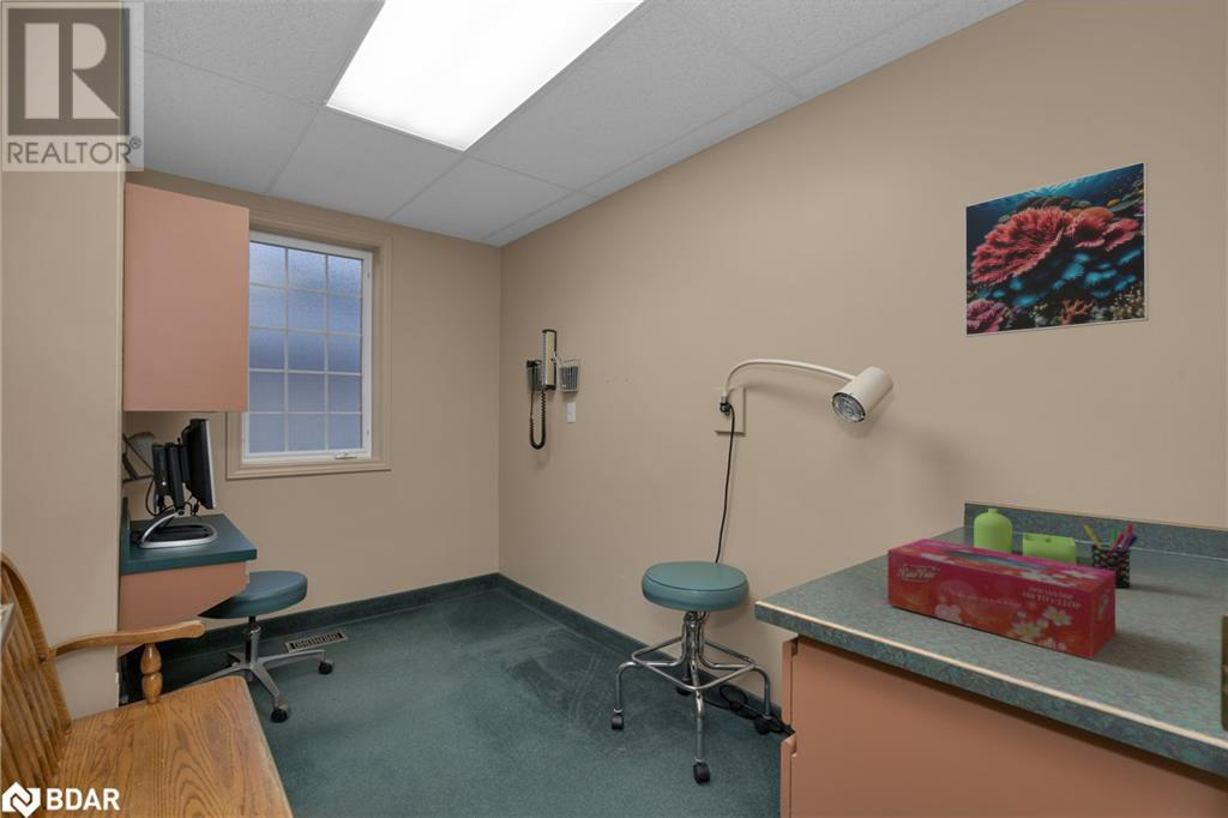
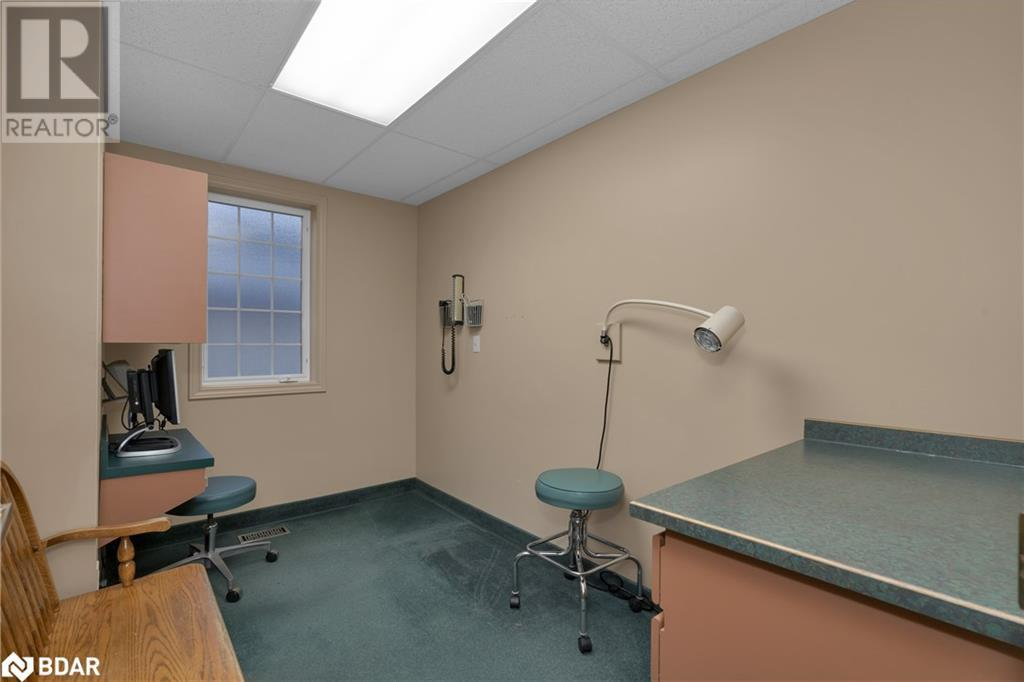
- soap dispenser (1023, 533)
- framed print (1047, 258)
- pen holder (1113, 552)
- tissue box (993, 589)
